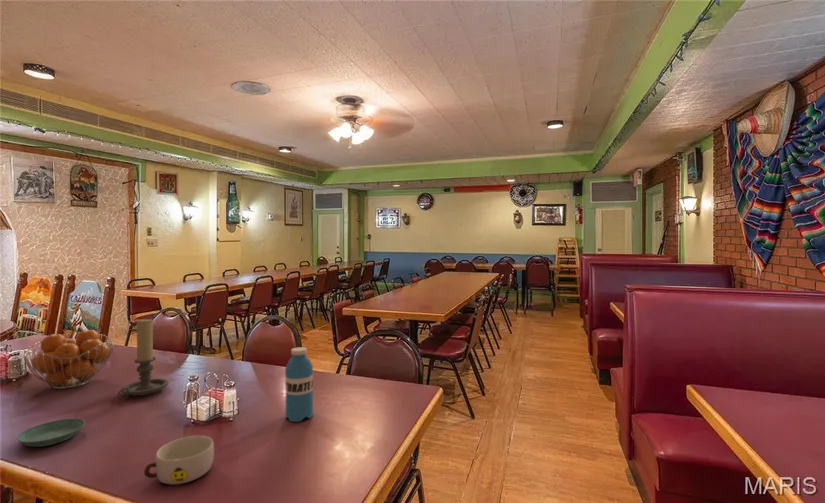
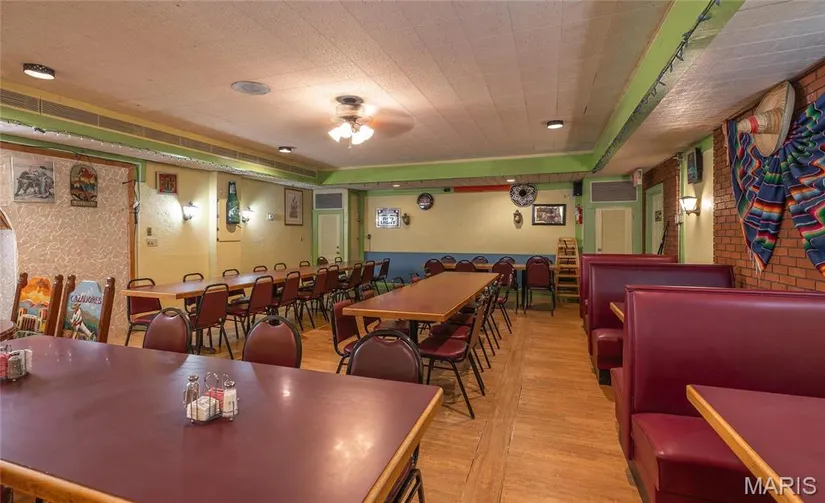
- saucer (52, 433)
- water bottle (299, 382)
- fruit basket (71, 358)
- bowl (180, 461)
- candle holder (141, 356)
